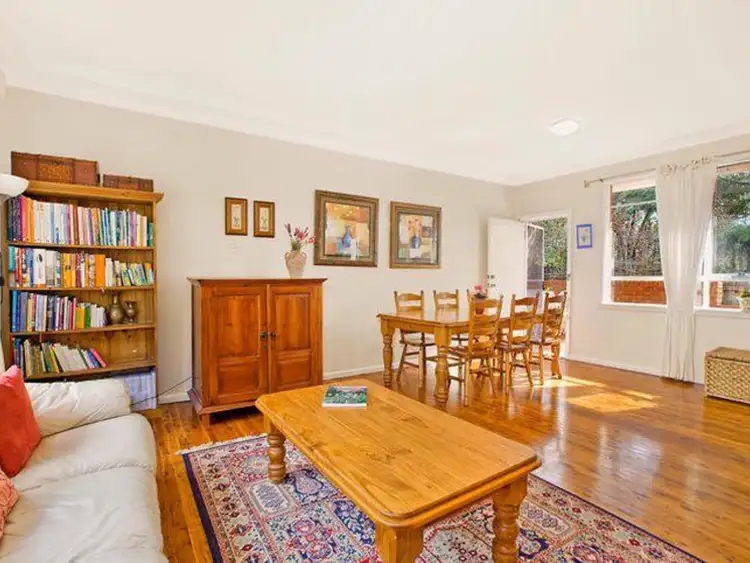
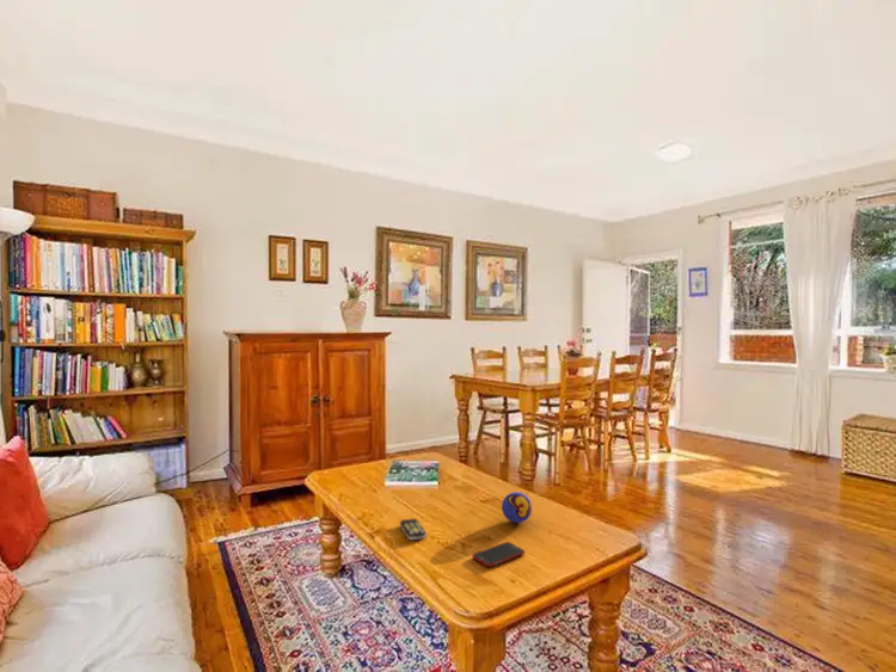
+ decorative ball (516, 507)
+ cell phone (498, 554)
+ remote control (412, 528)
